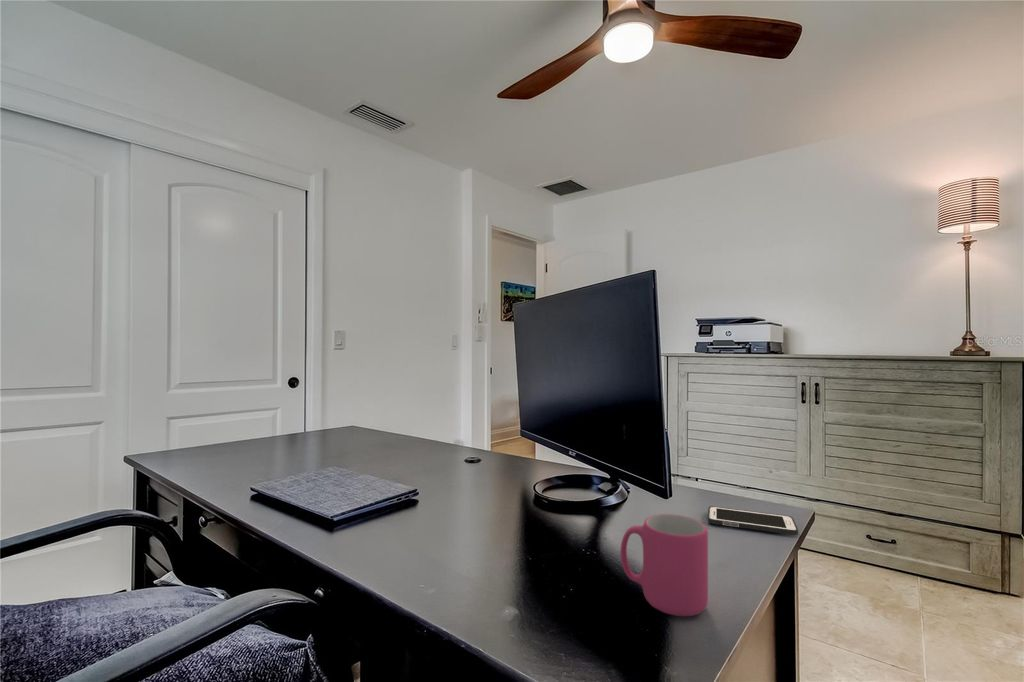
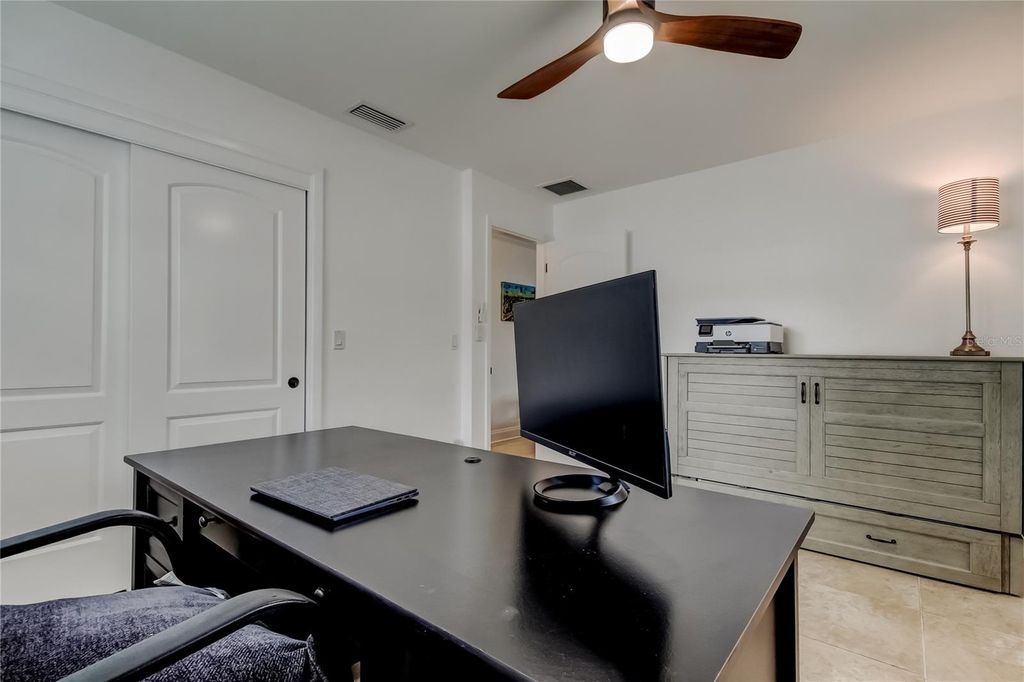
- mug (662, 561)
- cell phone (750, 520)
